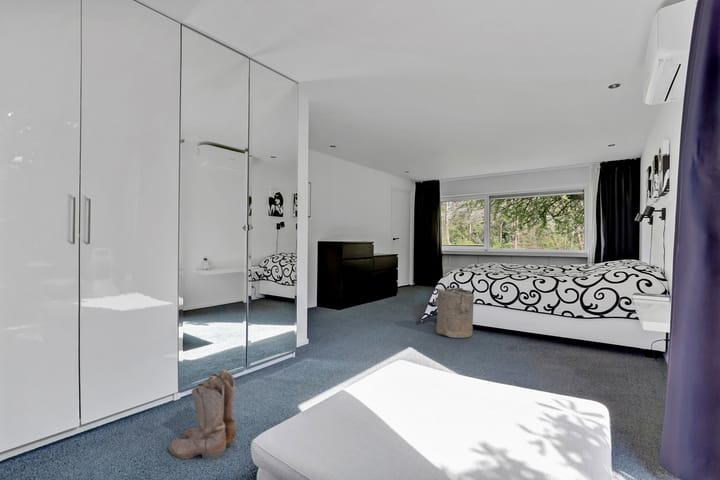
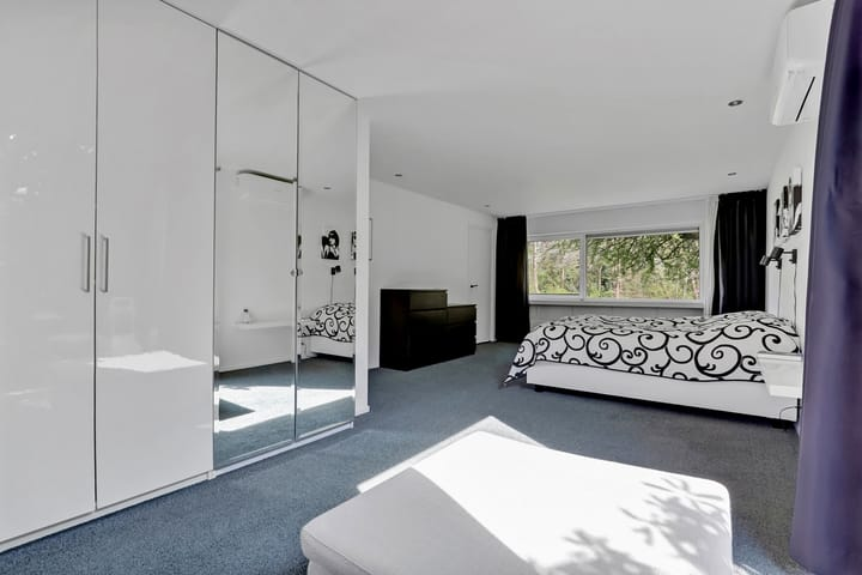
- boots (202, 410)
- laundry hamper (455, 311)
